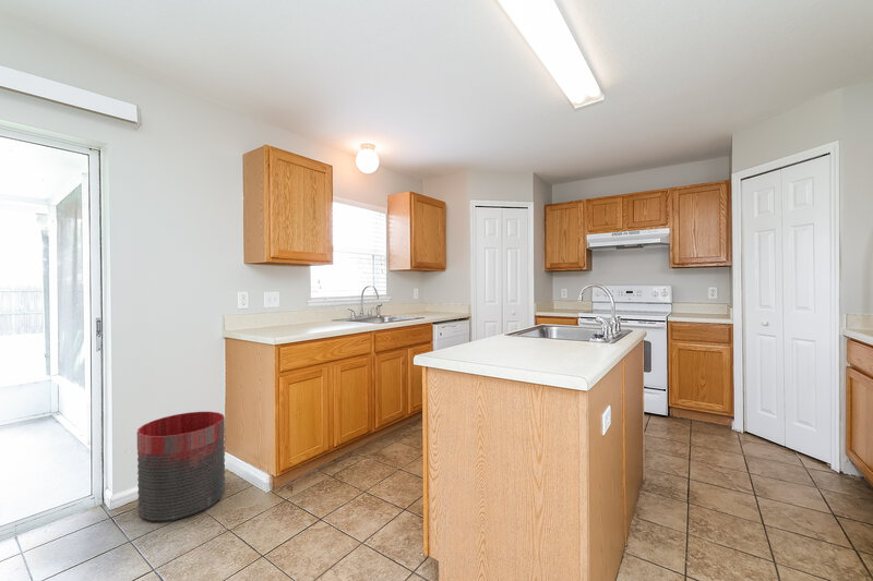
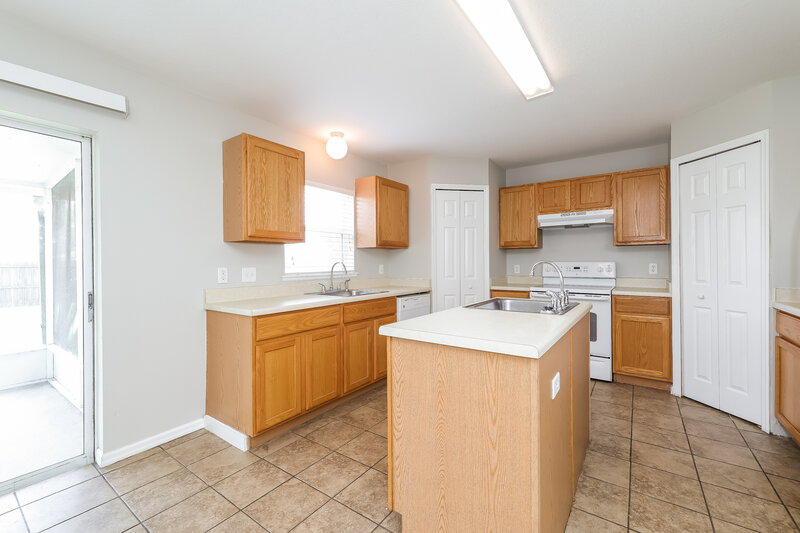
- trash can (183, 462)
